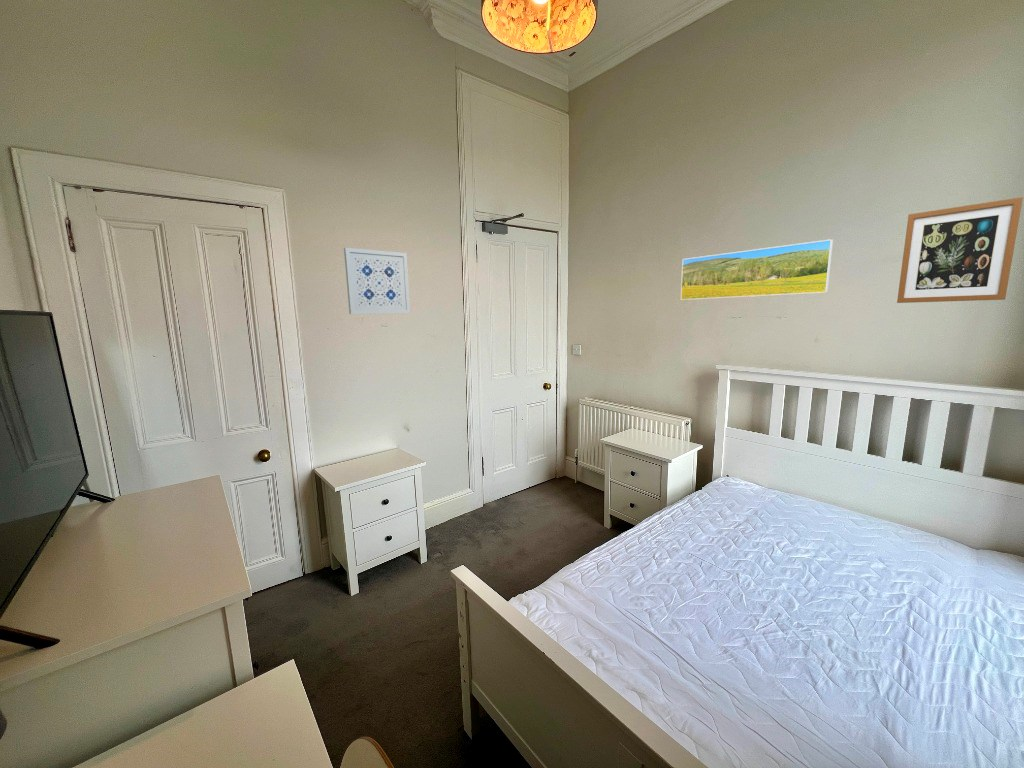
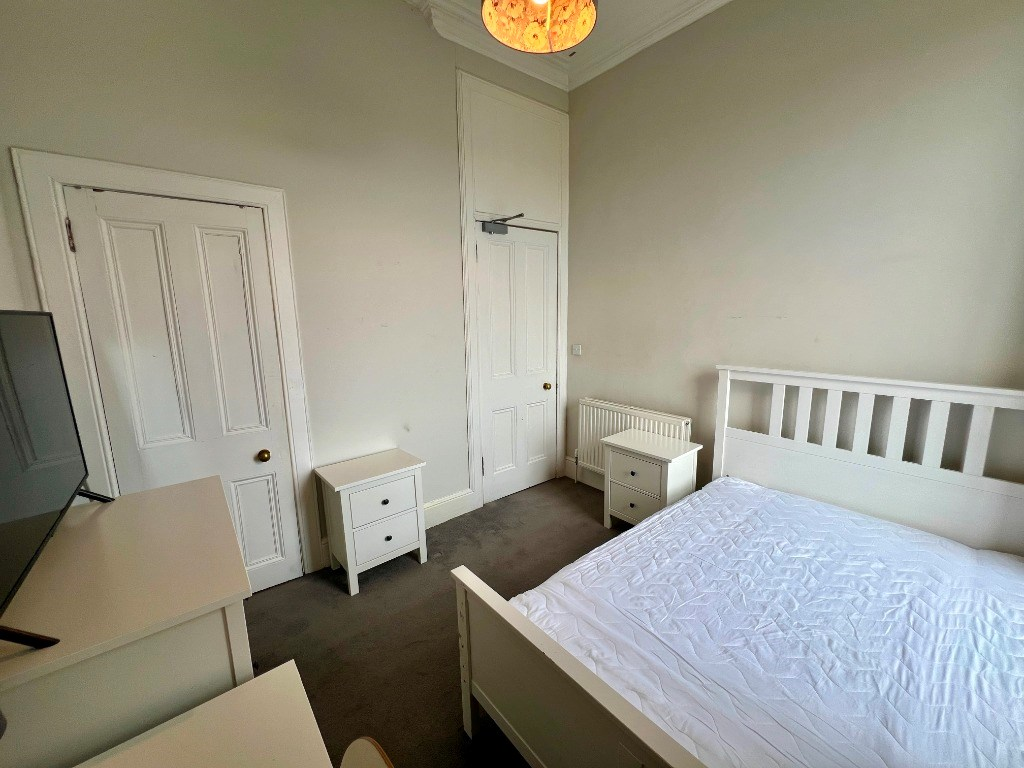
- wall art (378, 282)
- wall art (954, 254)
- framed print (746, 273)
